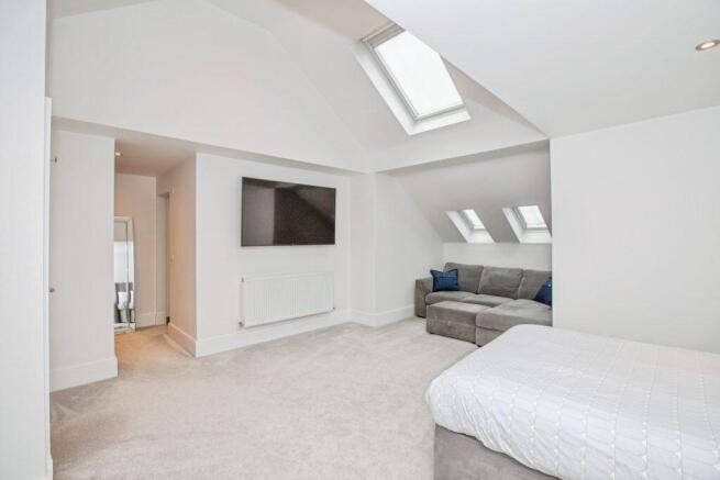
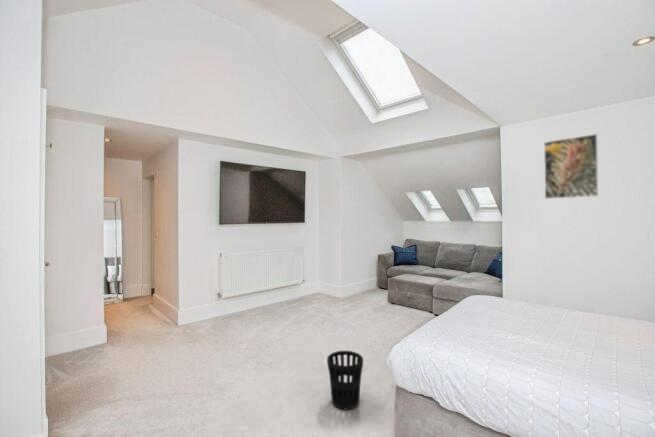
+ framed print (570, 168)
+ wastebasket (343, 379)
